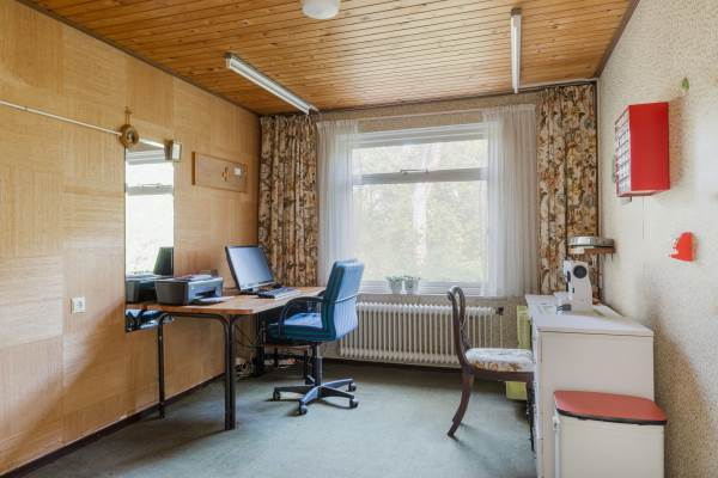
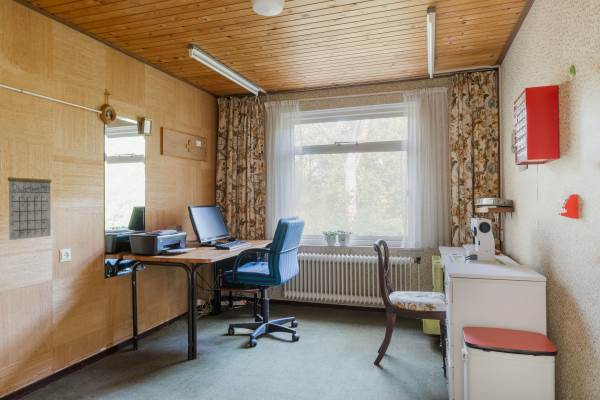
+ calendar (30, 201)
